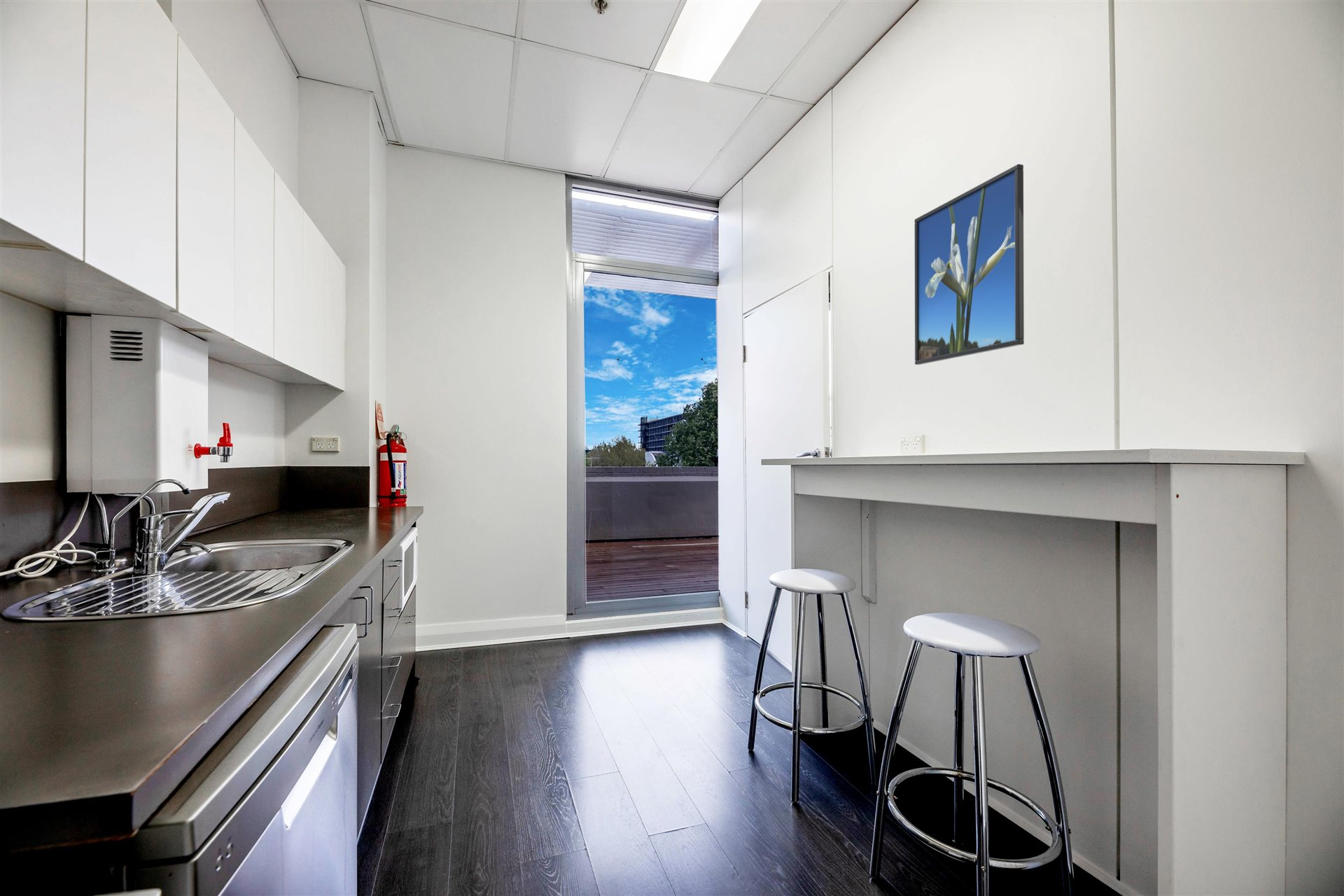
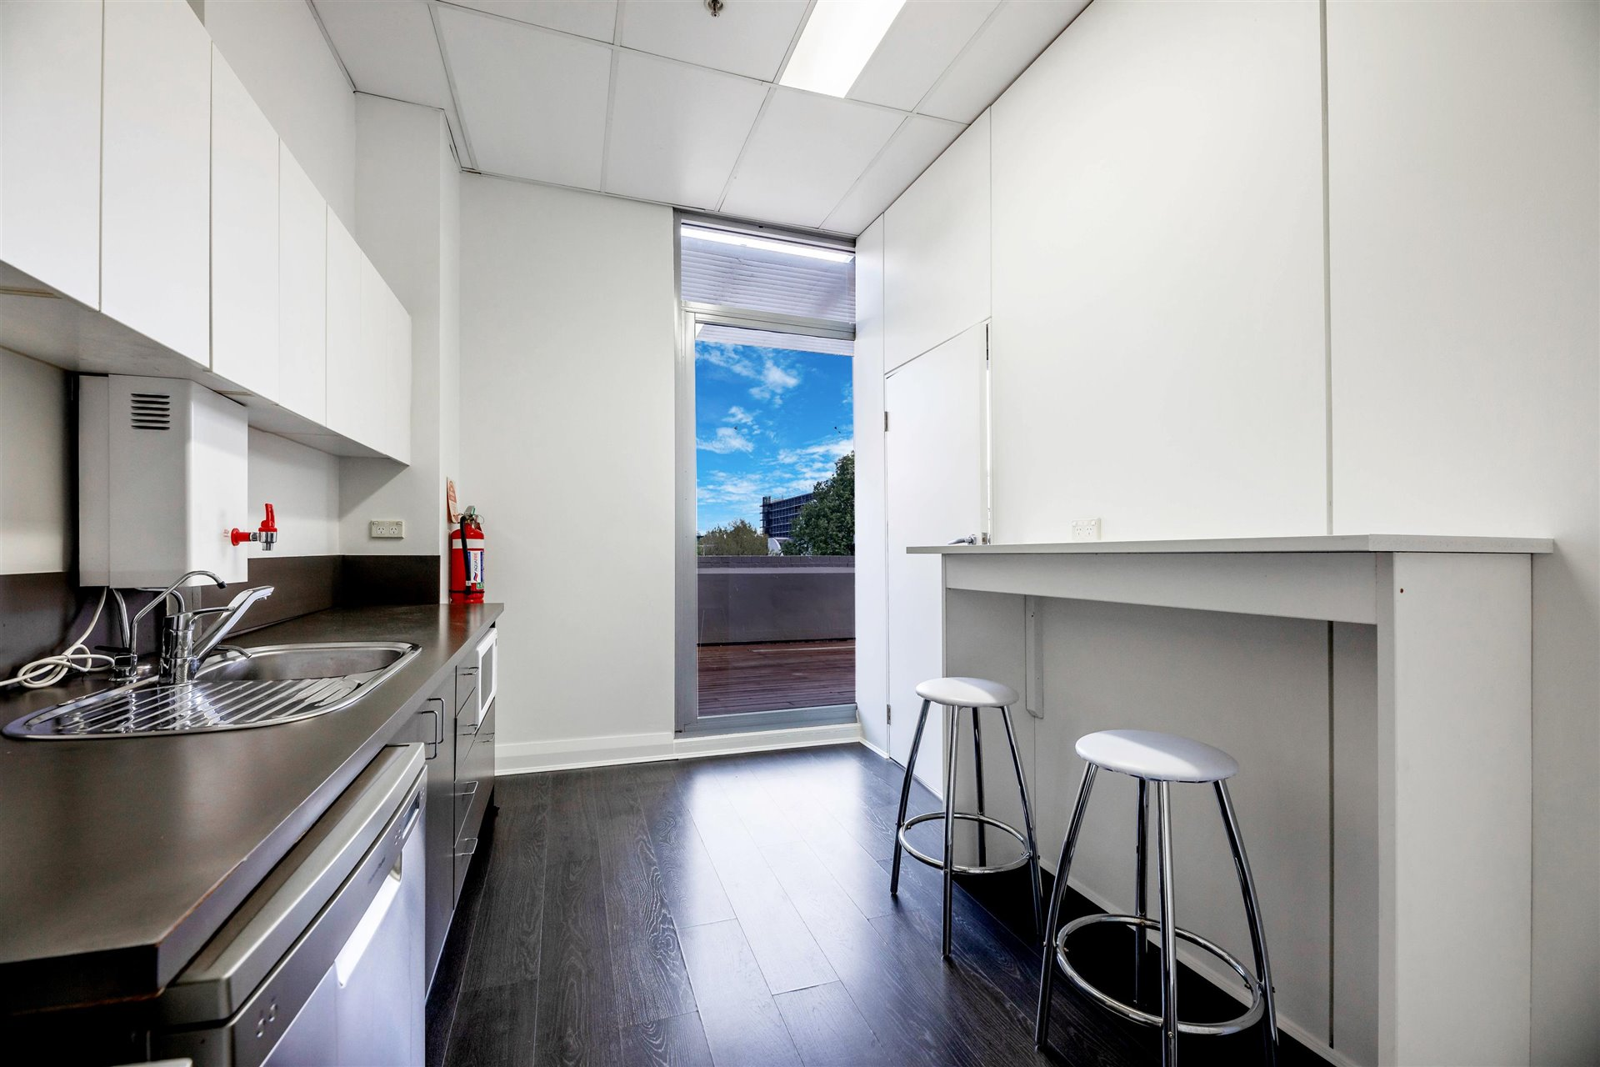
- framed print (963, 275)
